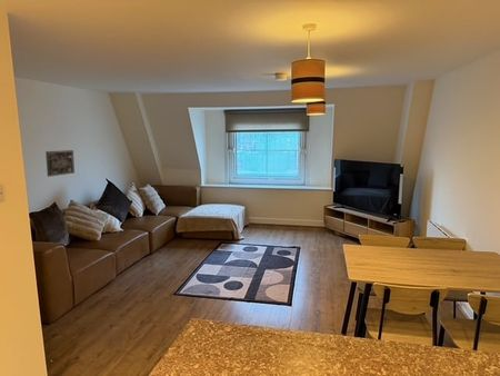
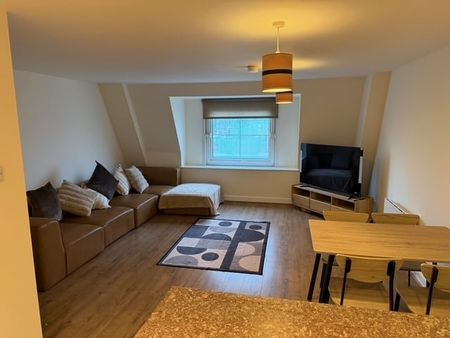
- wall art (60, 162)
